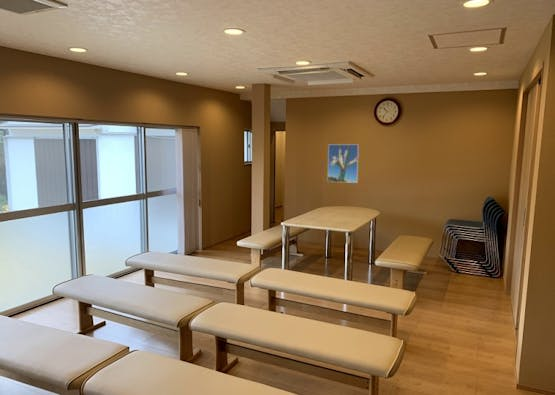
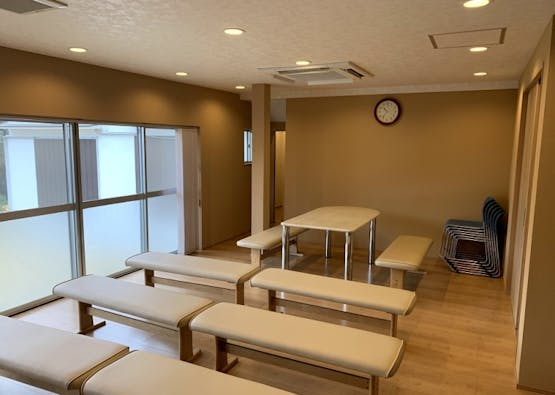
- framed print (342, 163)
